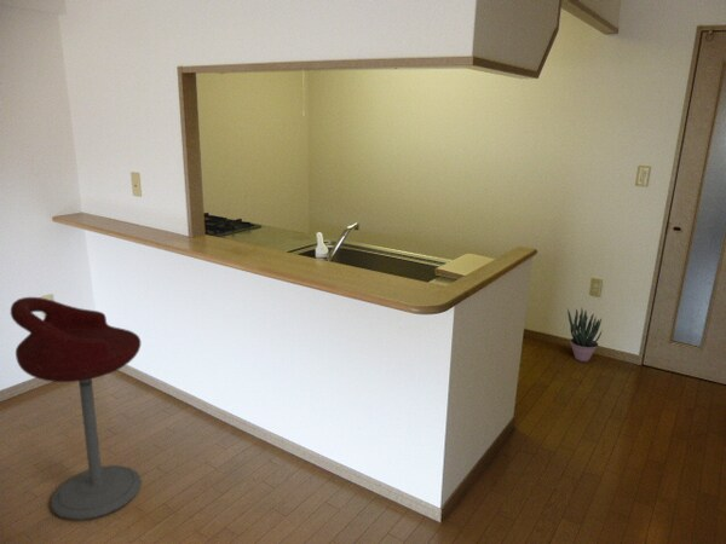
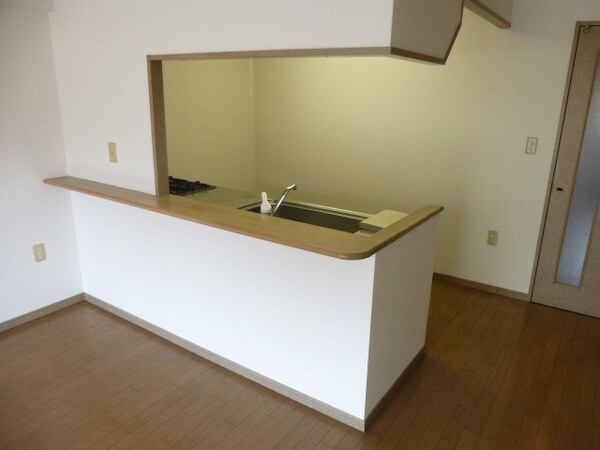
- bar stool (86, 398)
- potted plant (582, 334)
